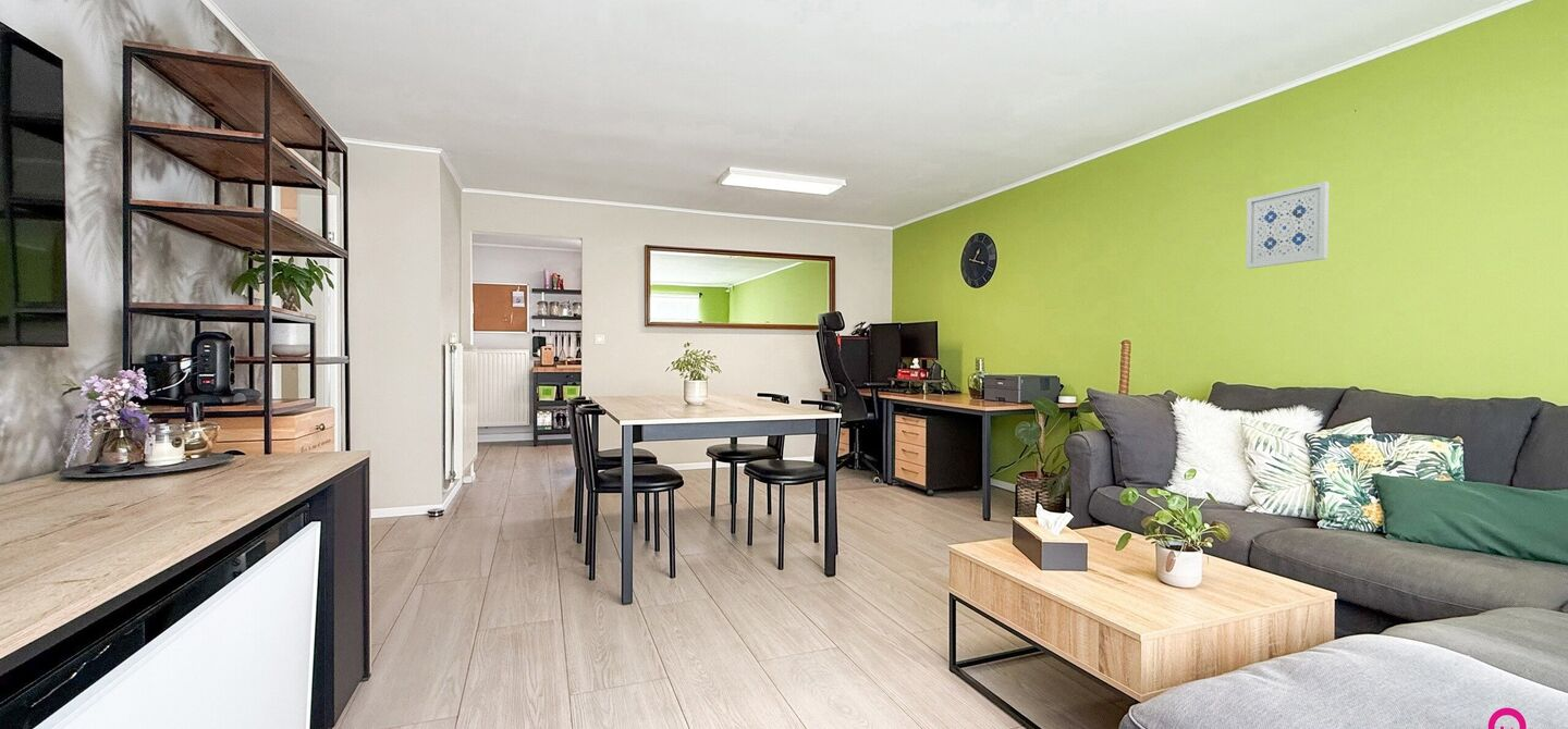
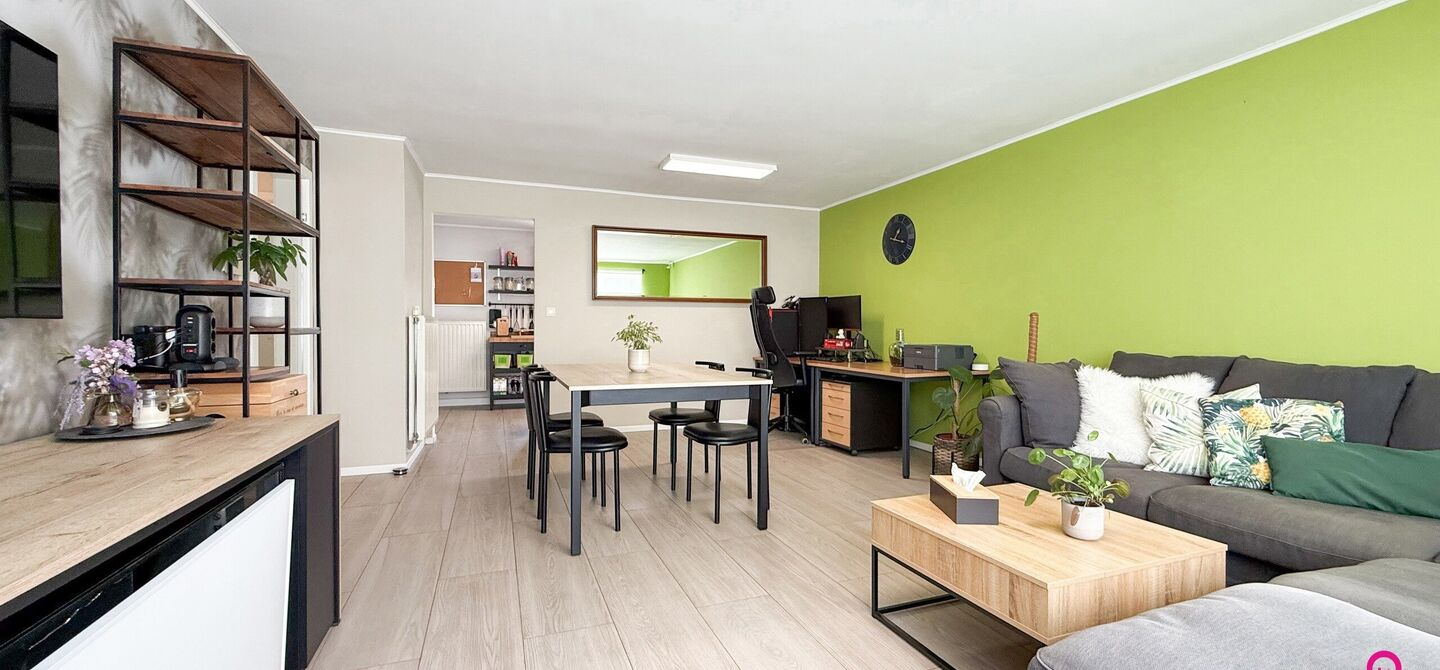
- wall art (1285, 226)
